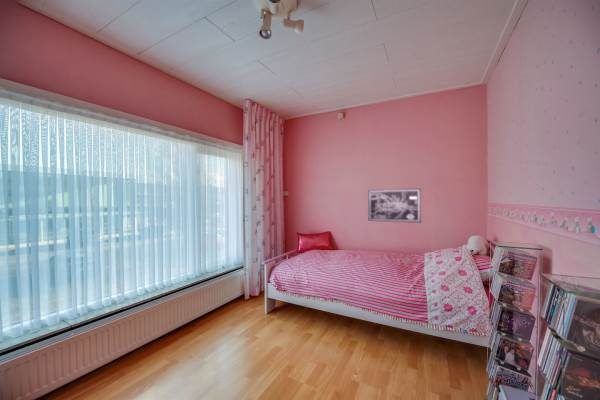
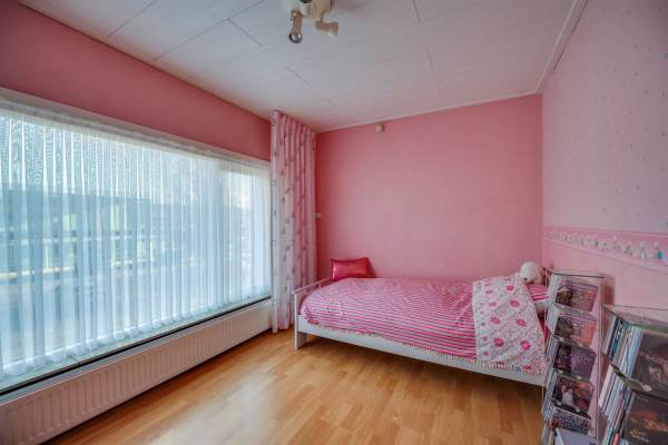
- wall art (393, 205)
